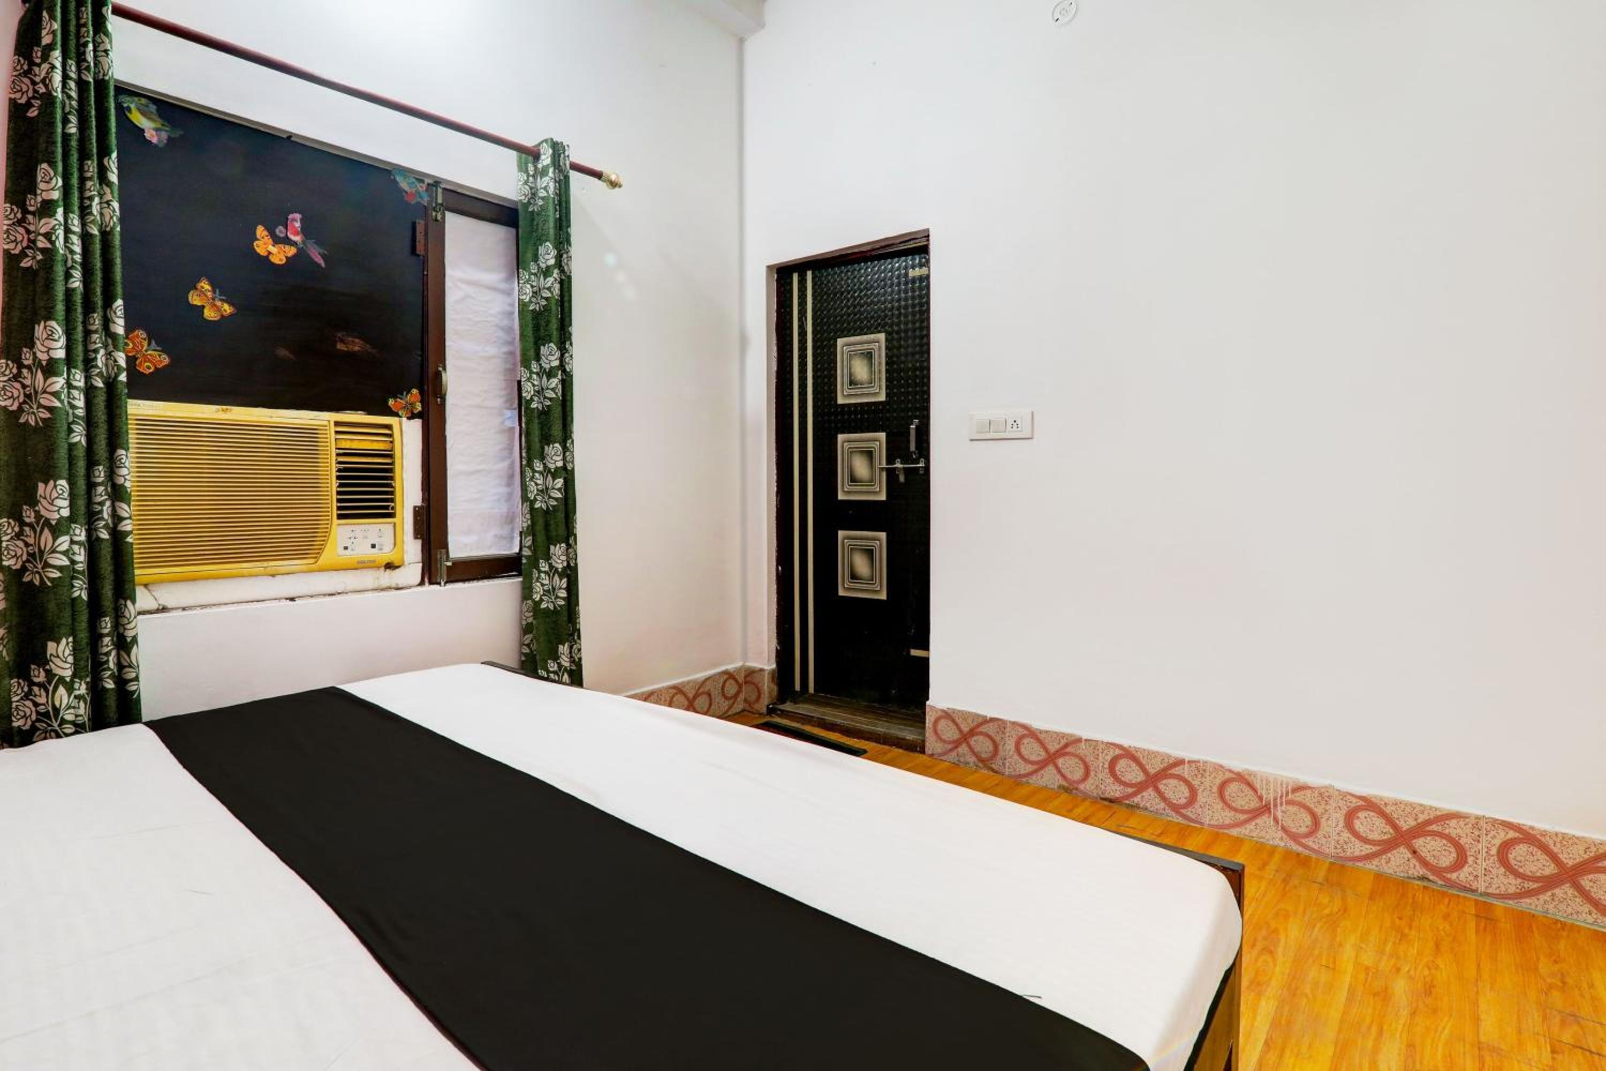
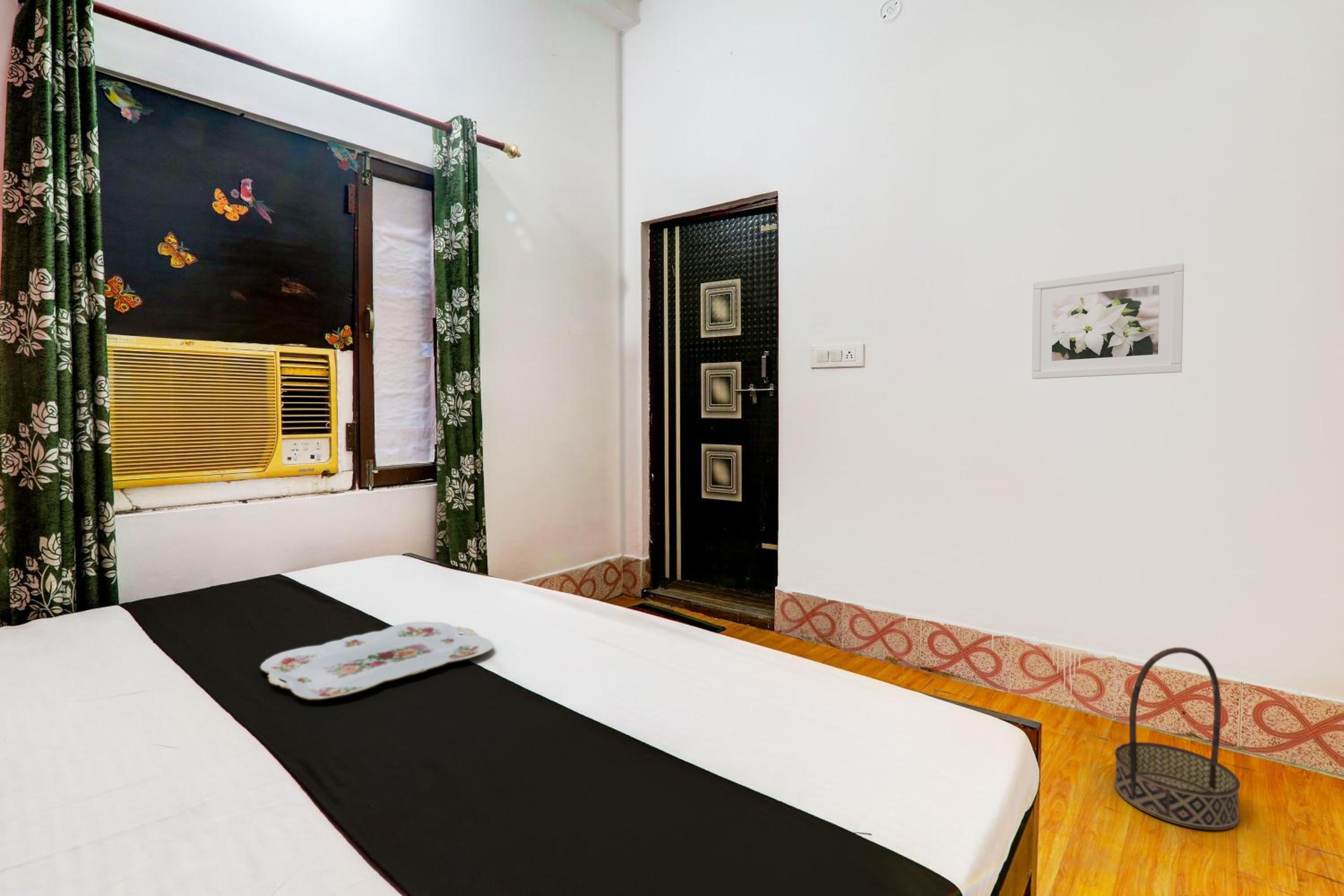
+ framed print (1103, 325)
+ serving tray (382, 656)
+ basket (1172, 746)
